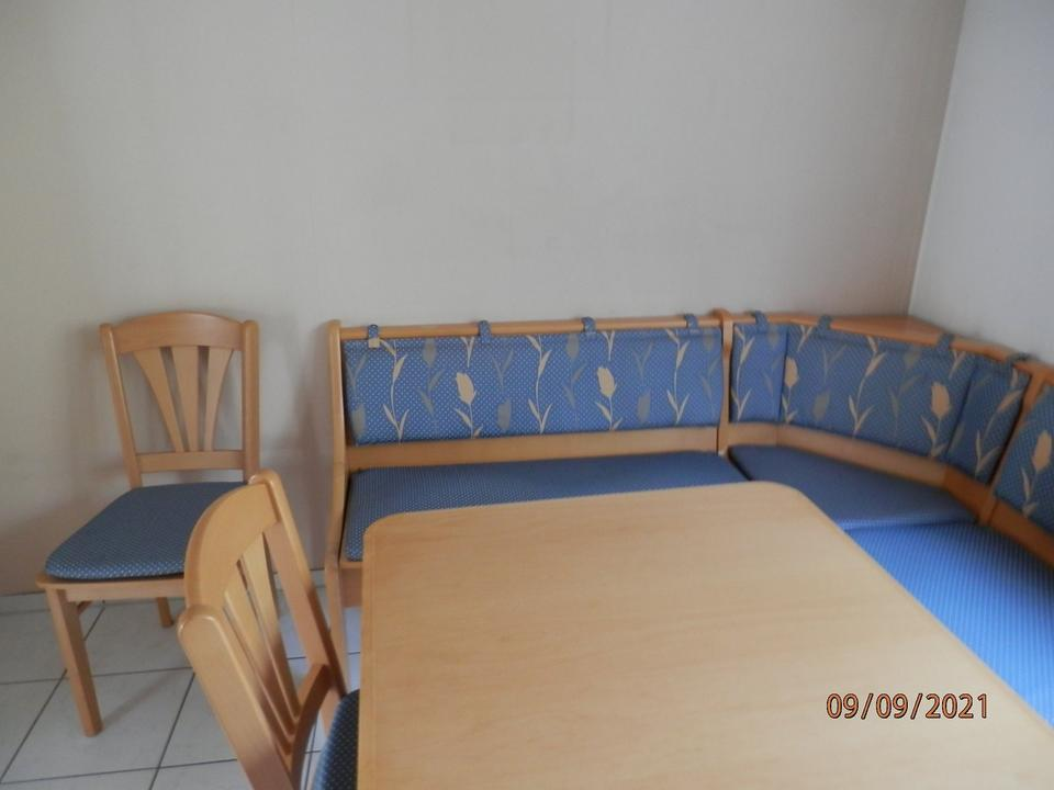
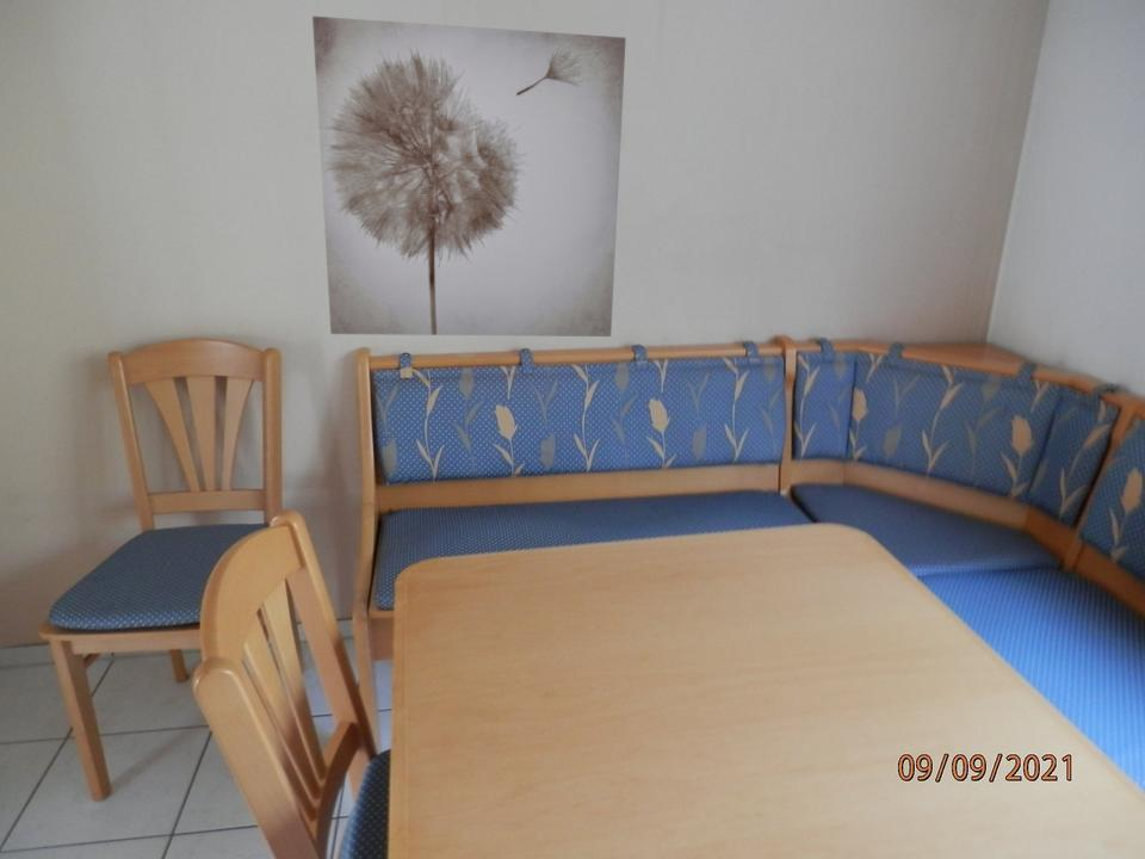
+ wall art (474, 190)
